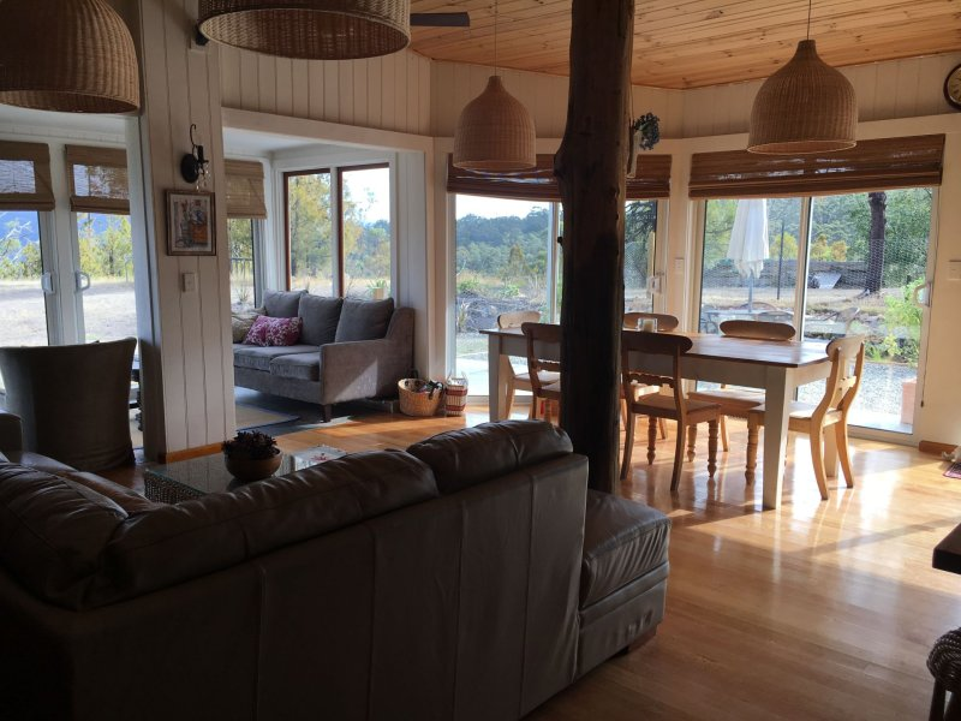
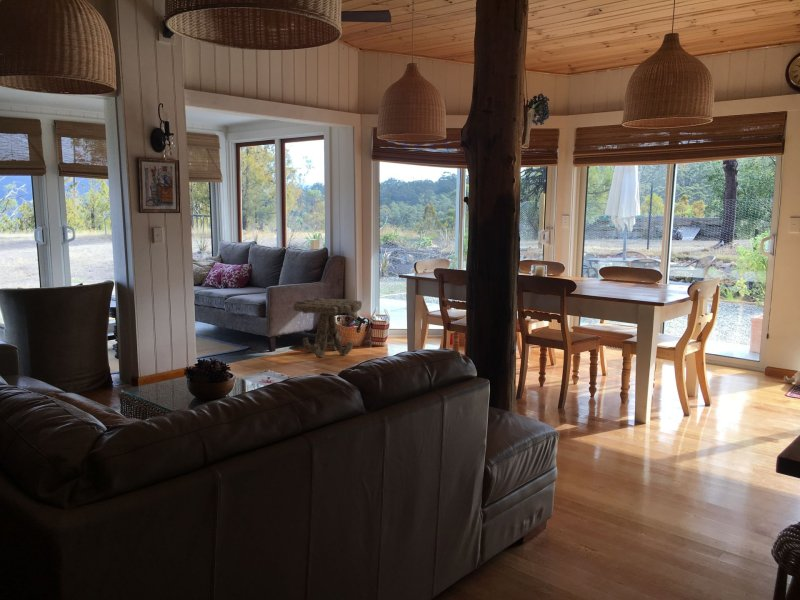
+ side table (328, 327)
